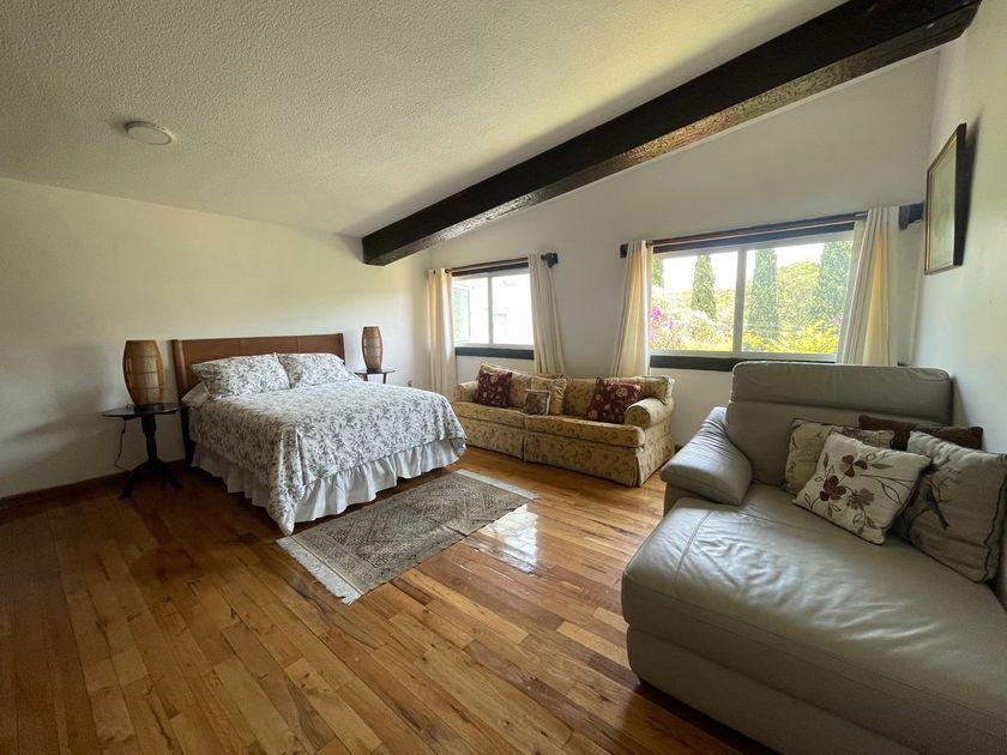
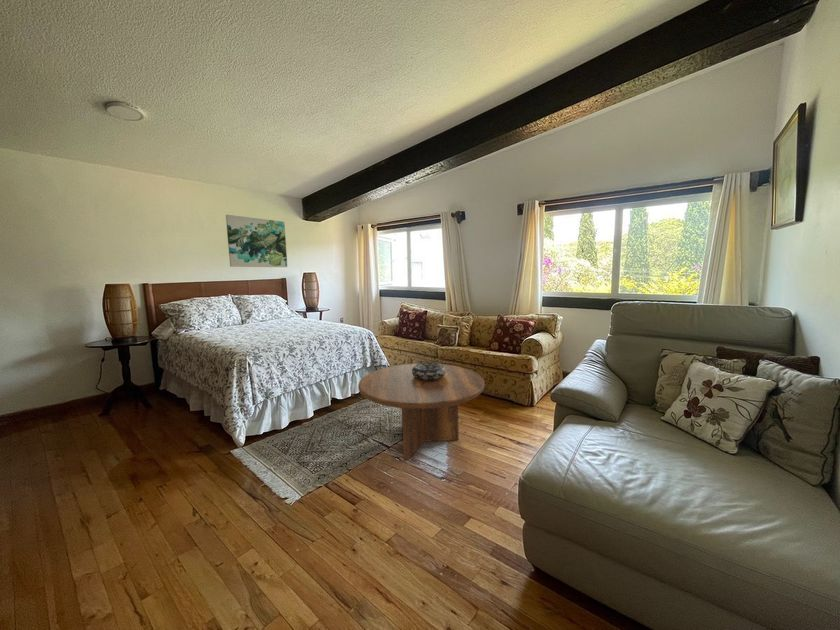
+ wall art (258, 242)
+ decorative bowl (428, 371)
+ coffee table (421, 410)
